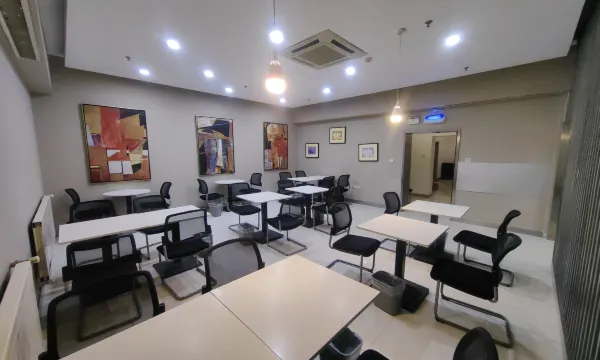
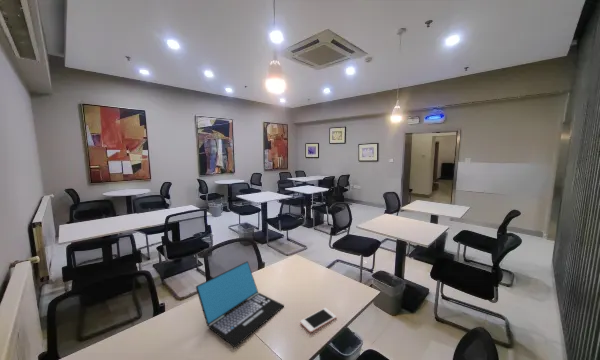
+ laptop (242, 296)
+ cell phone (318, 319)
